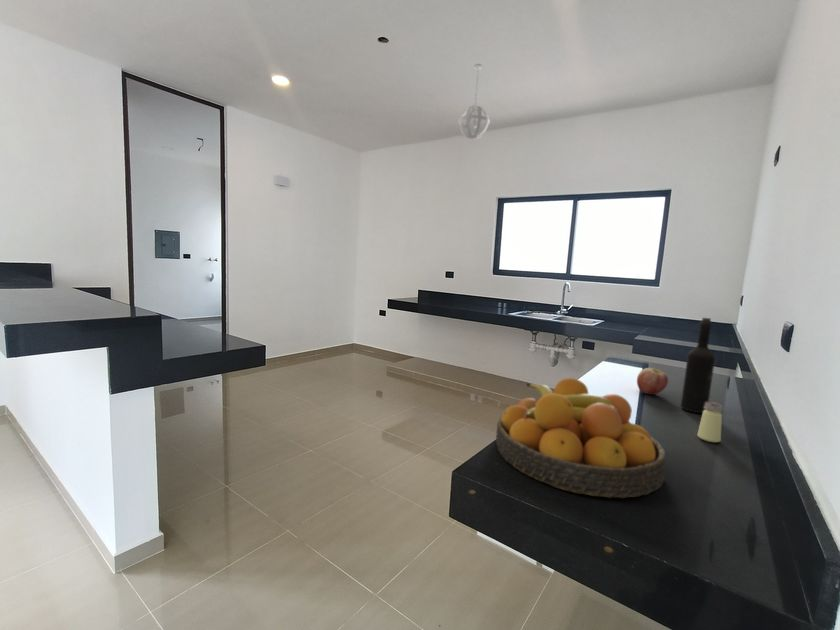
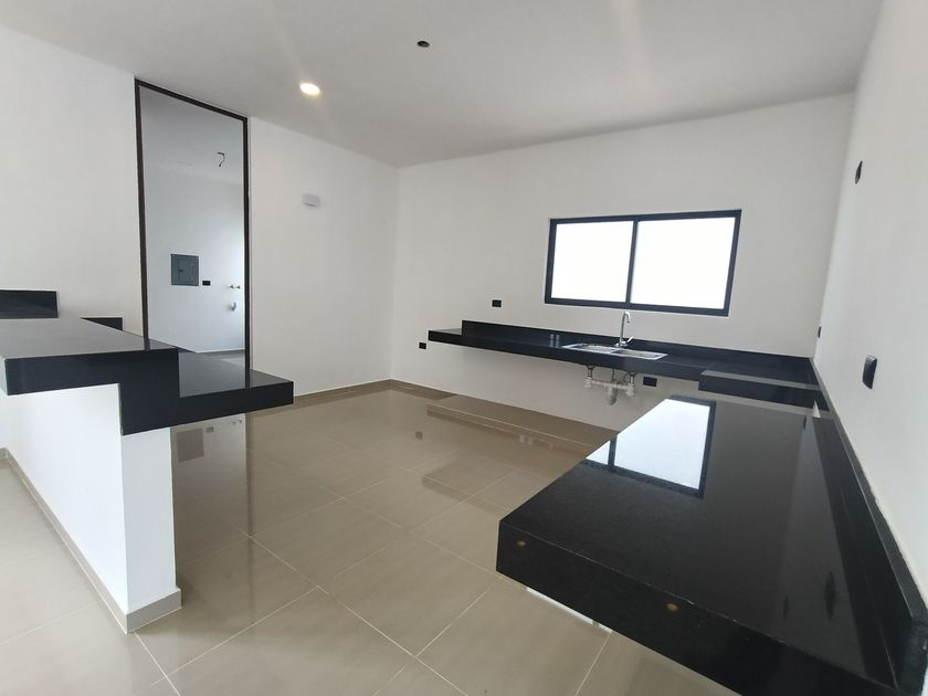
- fruit bowl (577, 422)
- pendant light (475, 103)
- saltshaker (711, 421)
- wine bottle (699, 364)
- apple (652, 380)
